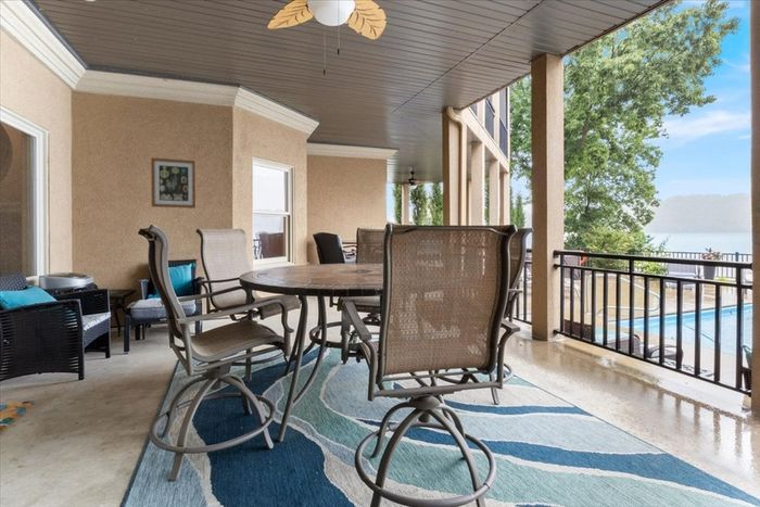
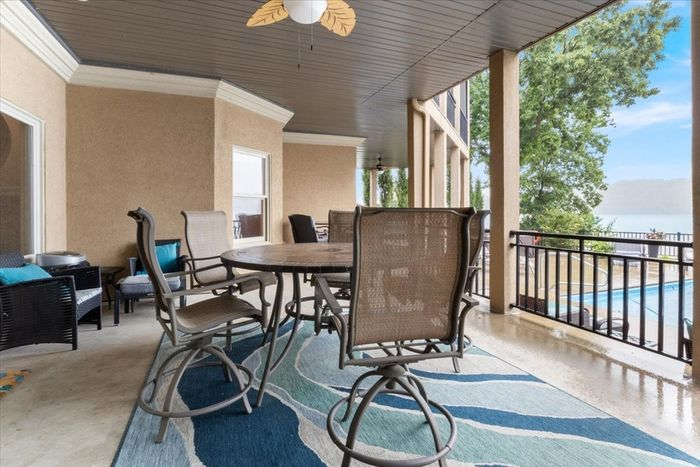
- wall art (174, 182)
